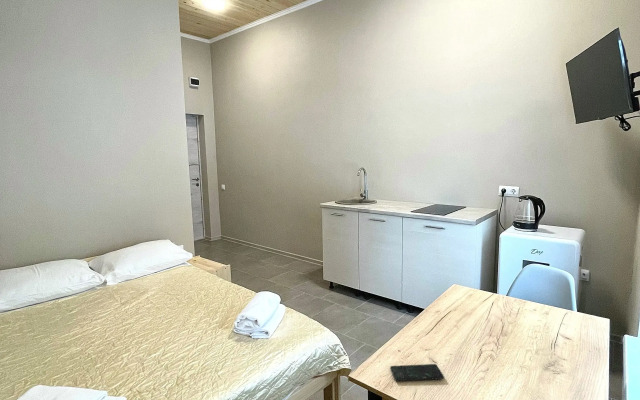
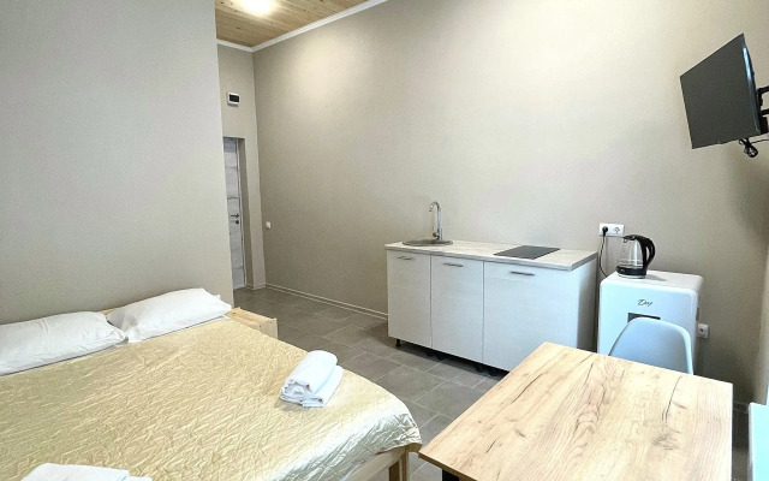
- smartphone (416, 372)
